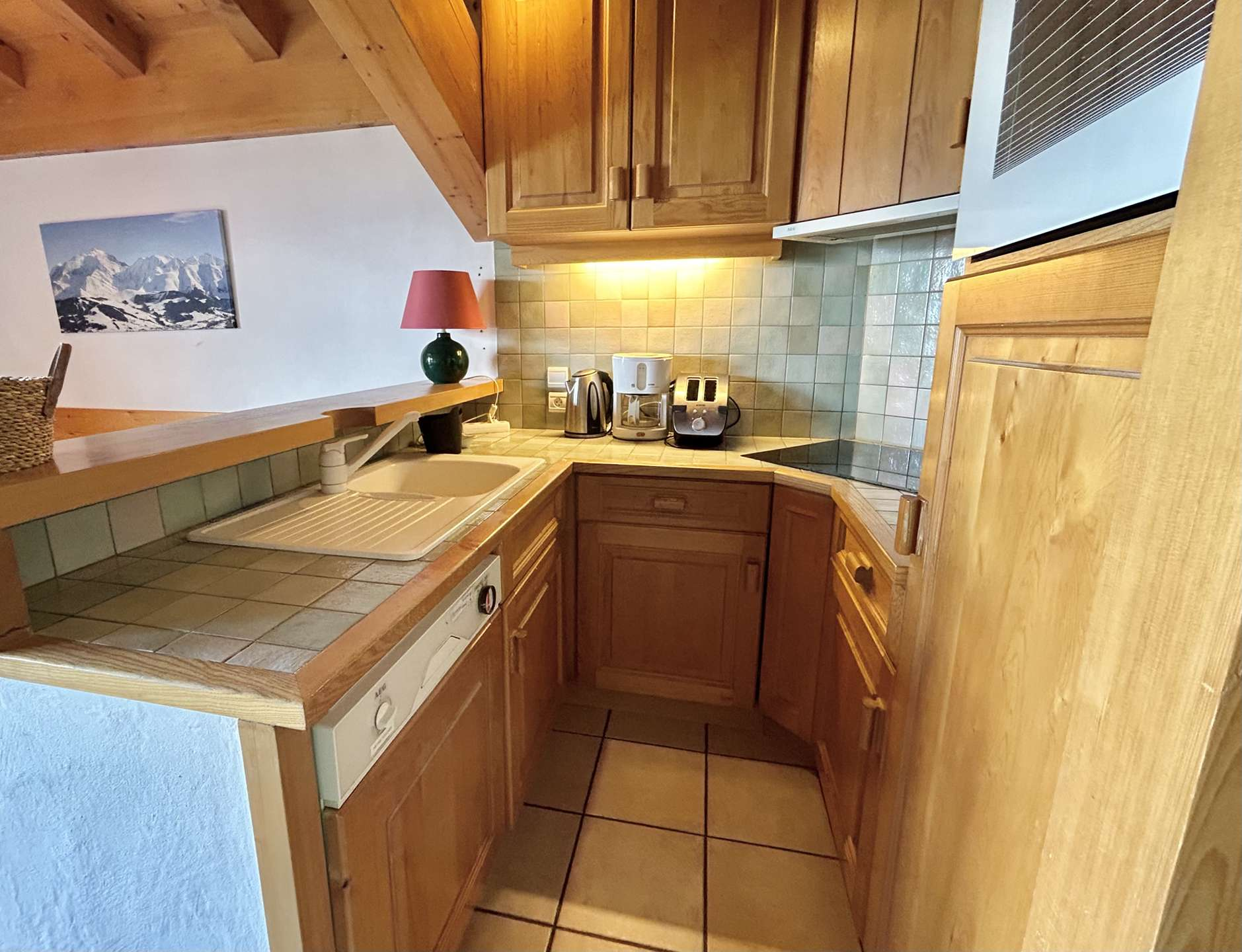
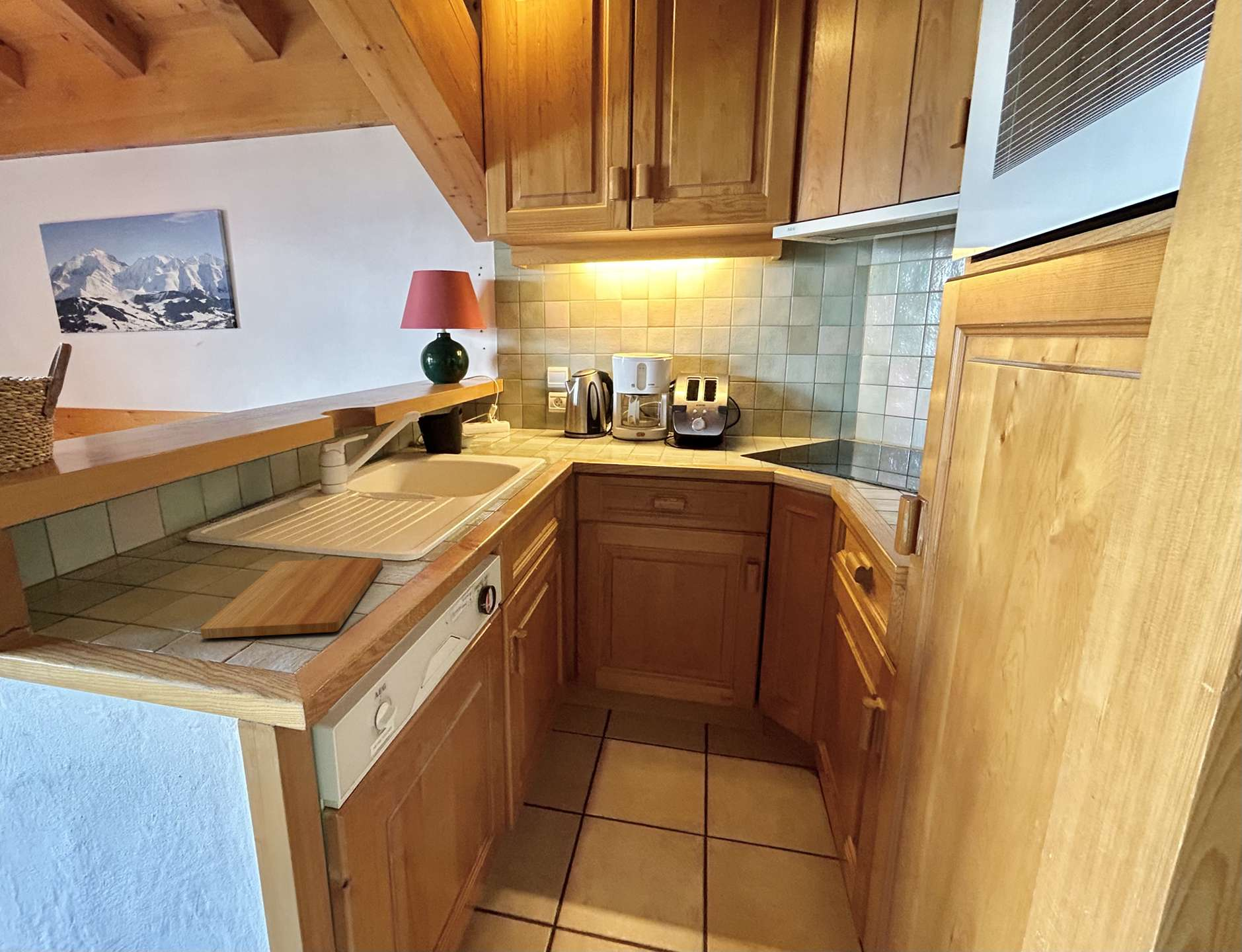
+ cutting board (305, 592)
